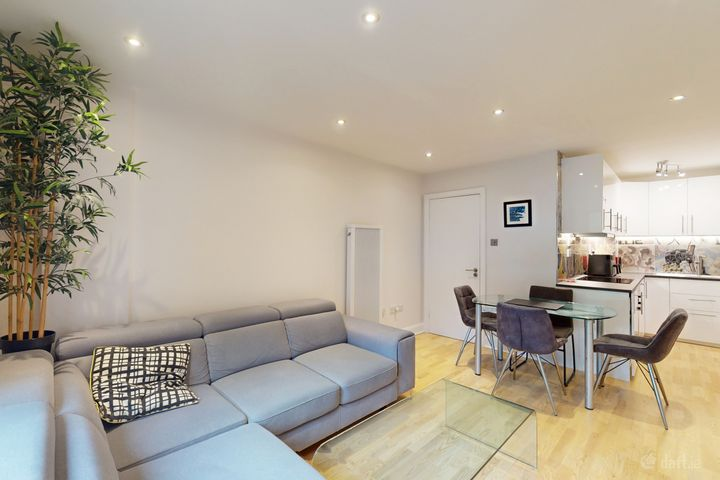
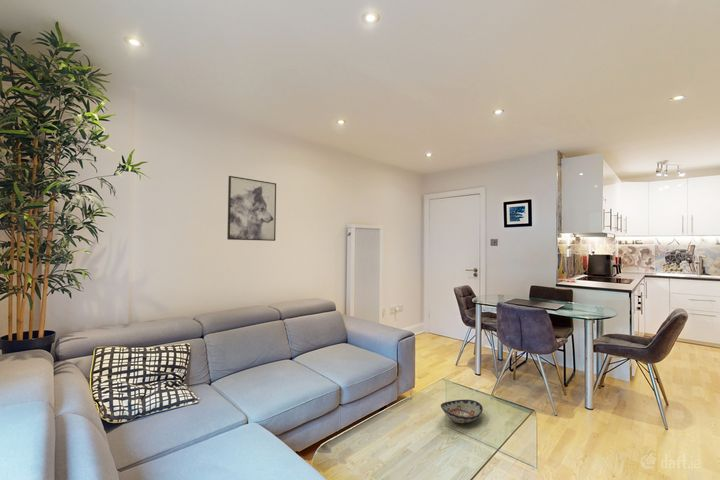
+ wall art (253, 210)
+ decorative bowl (461, 412)
